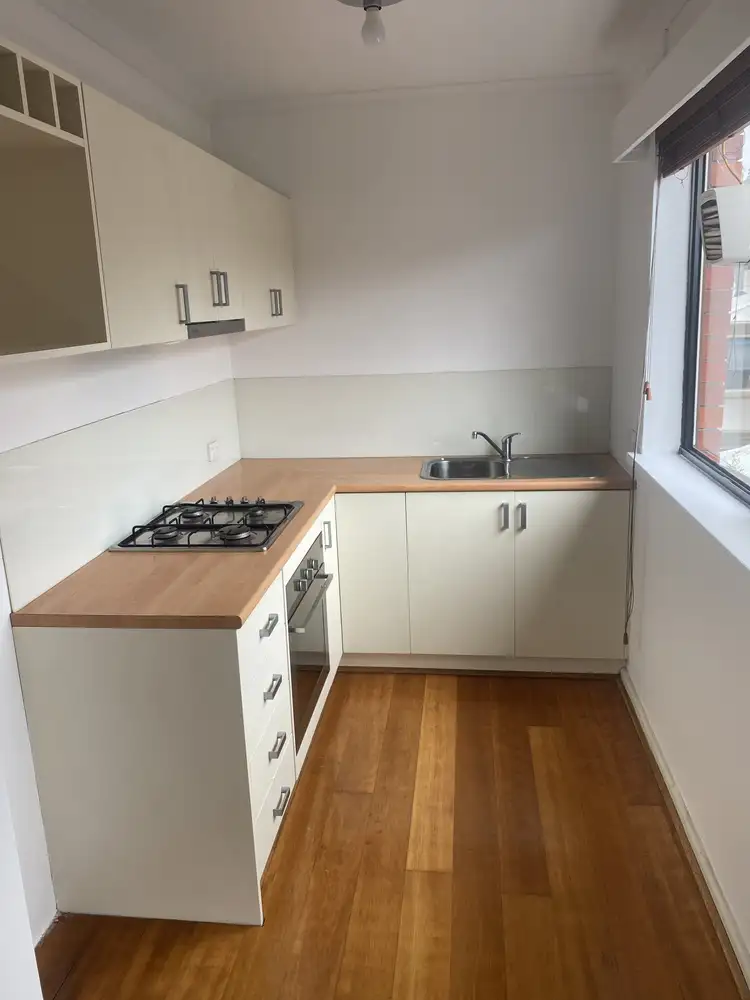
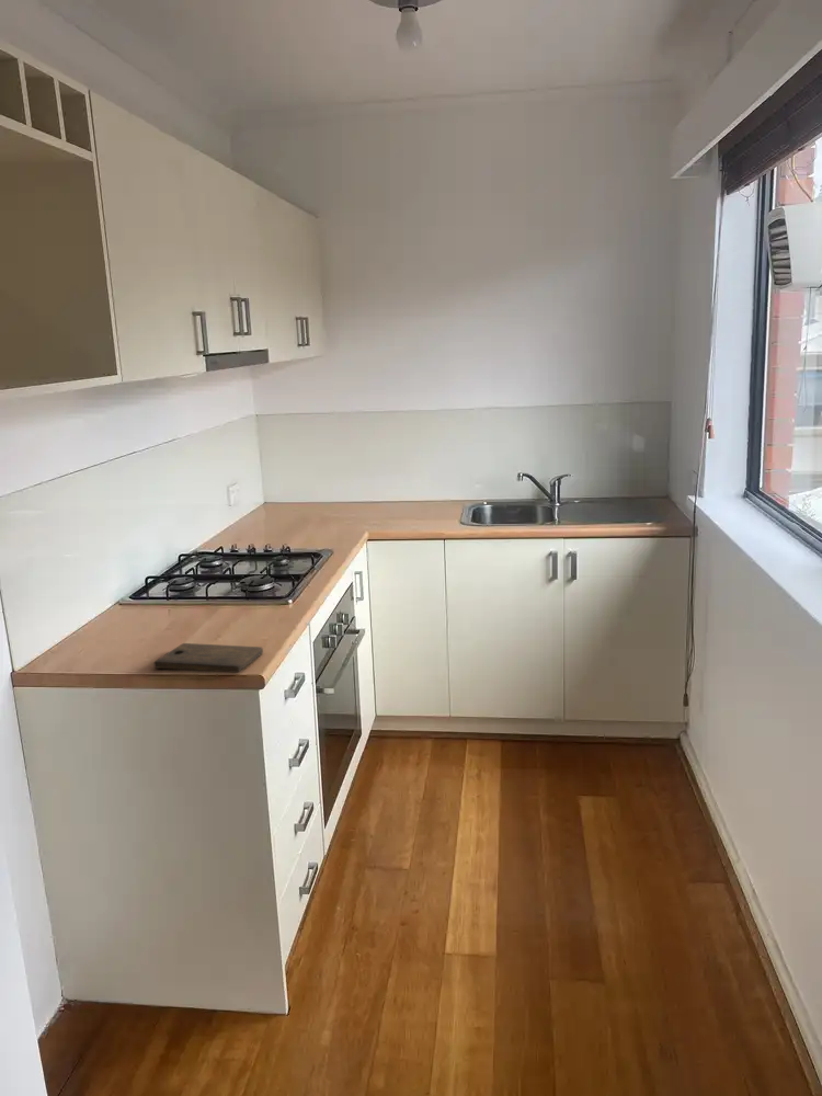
+ cutting board (209, 657)
